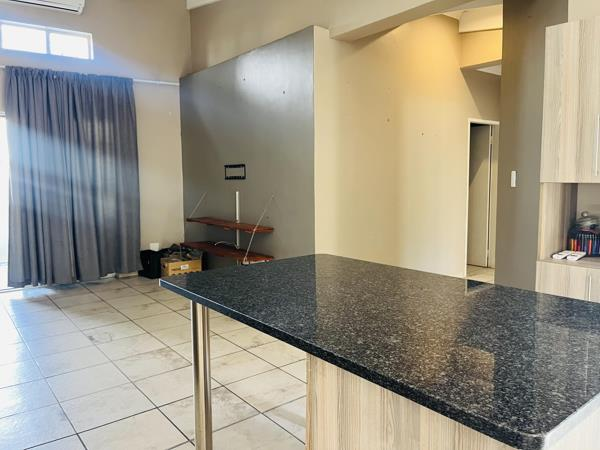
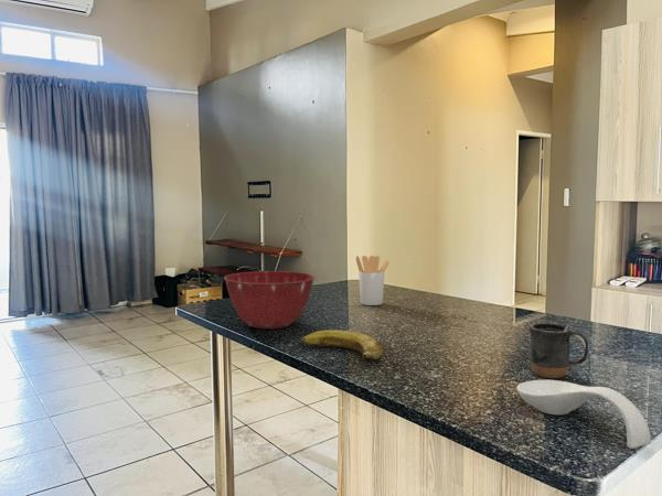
+ spoon rest (578, 400)
+ utensil holder (371, 278)
+ mug (557, 348)
+ banana (343, 345)
+ mixing bowl (270, 300)
